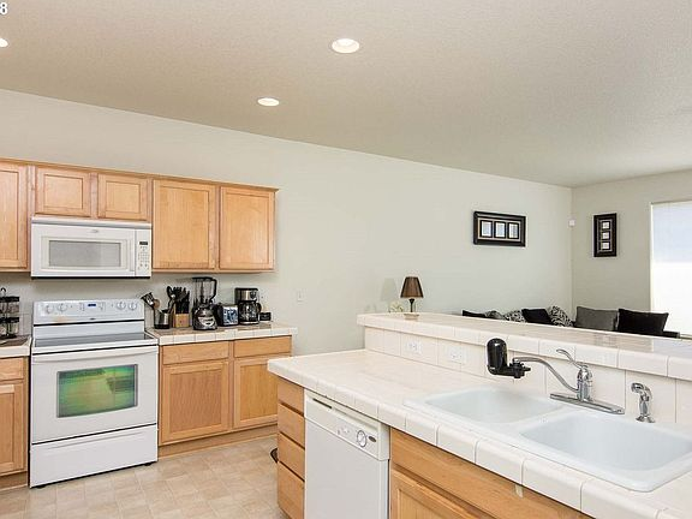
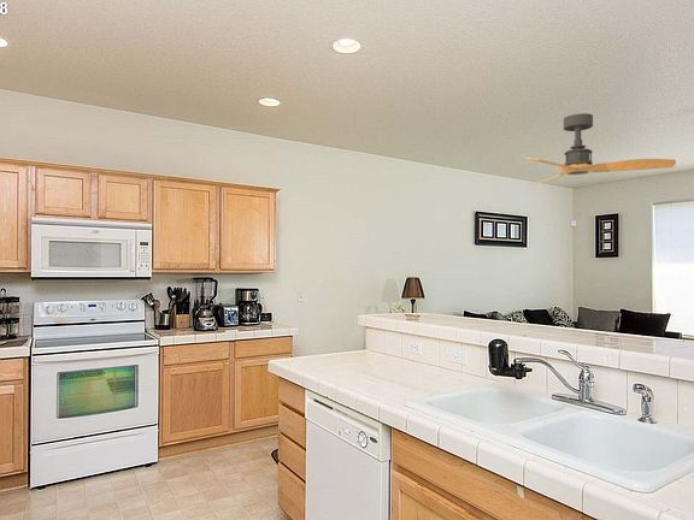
+ ceiling fan (592, 150)
